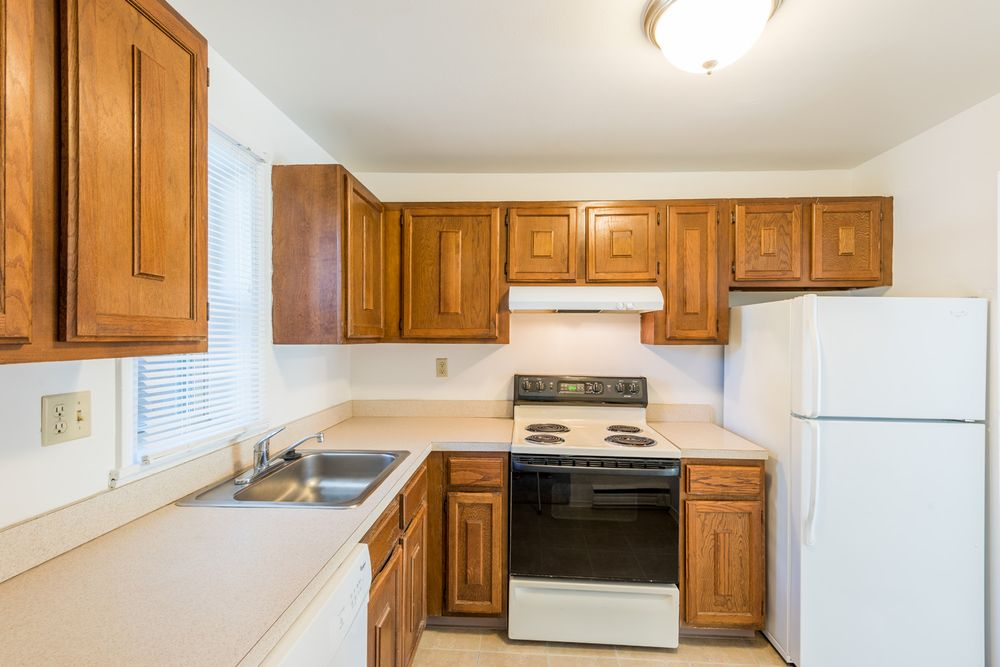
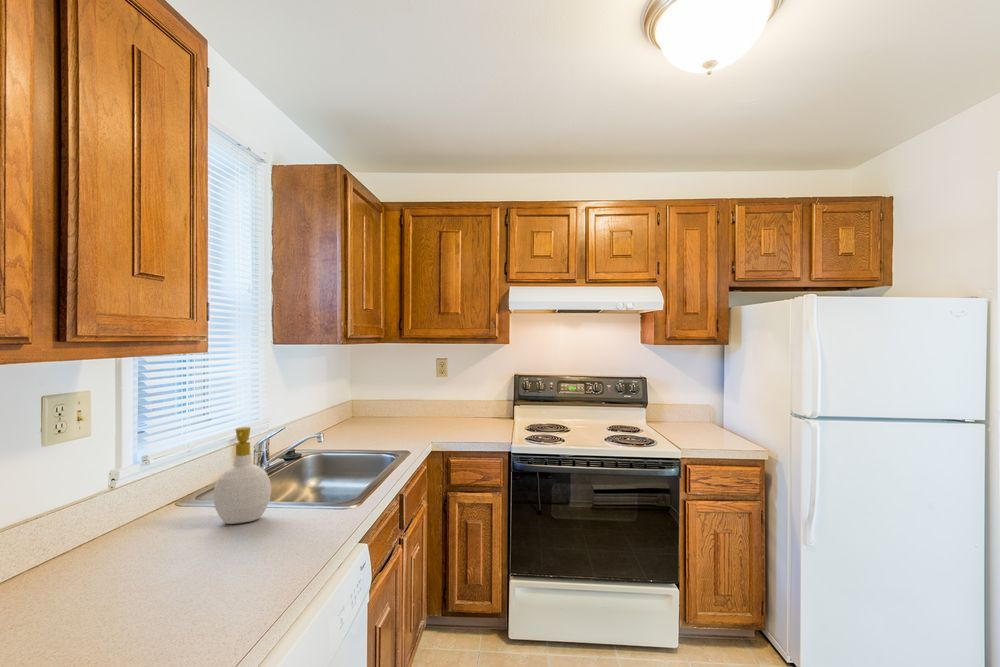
+ soap bottle (242, 474)
